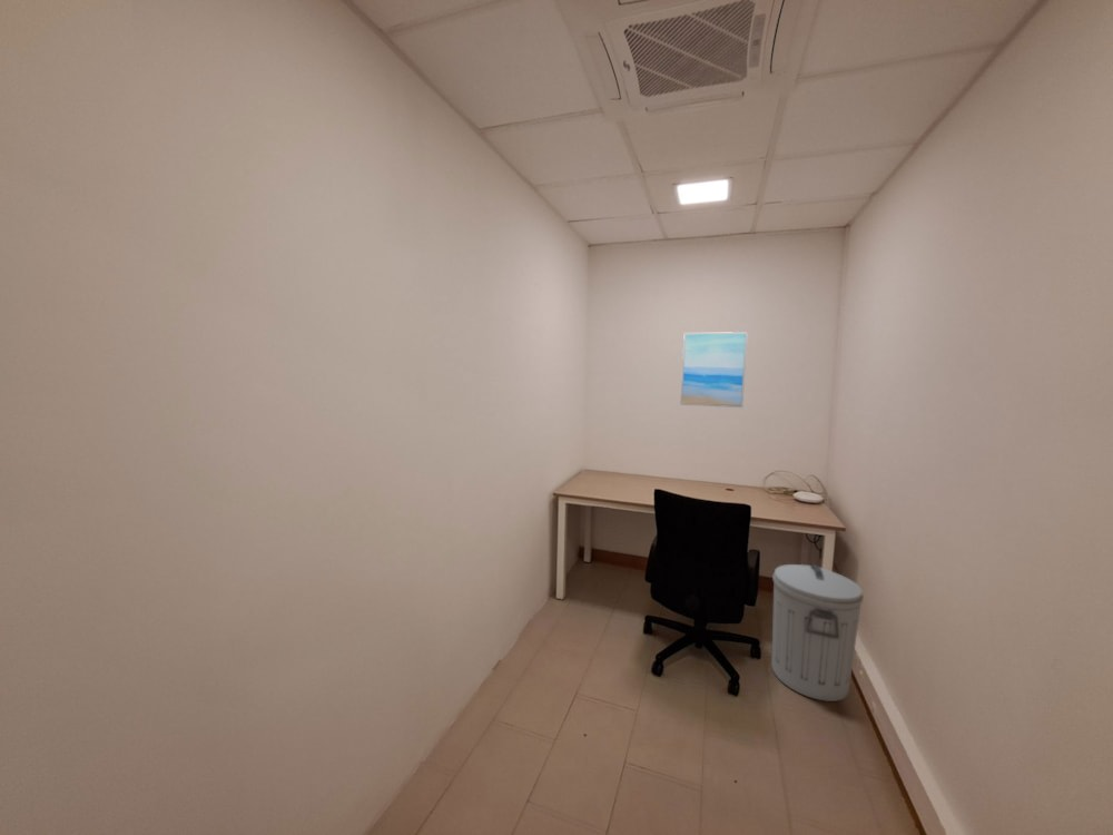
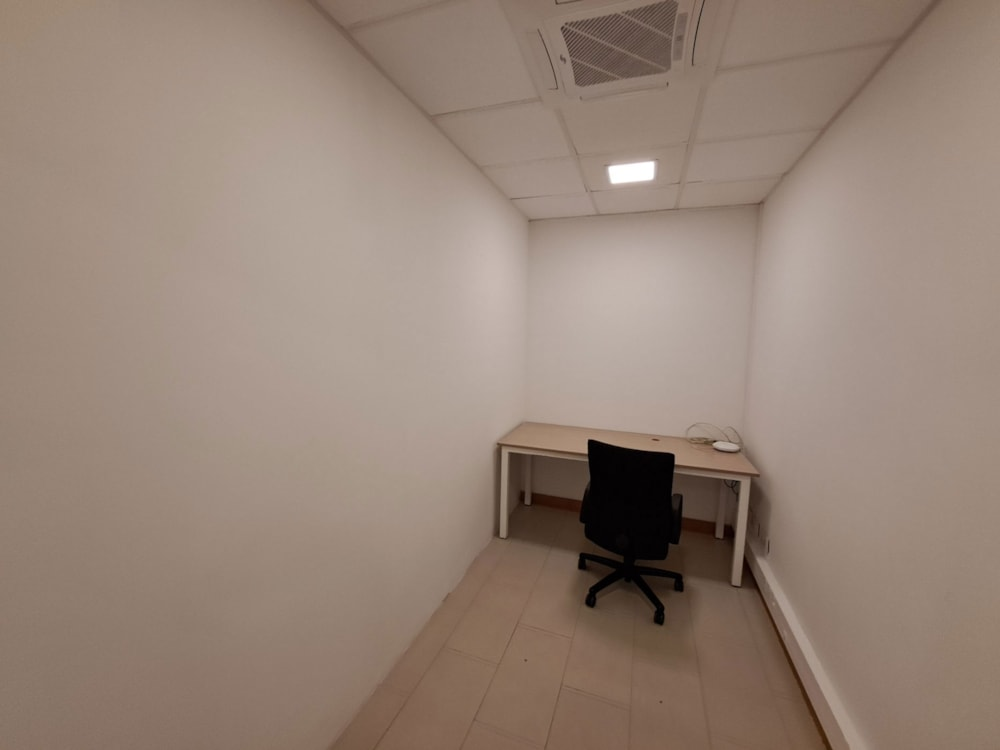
- wall art (712, 370)
- trash can (812, 622)
